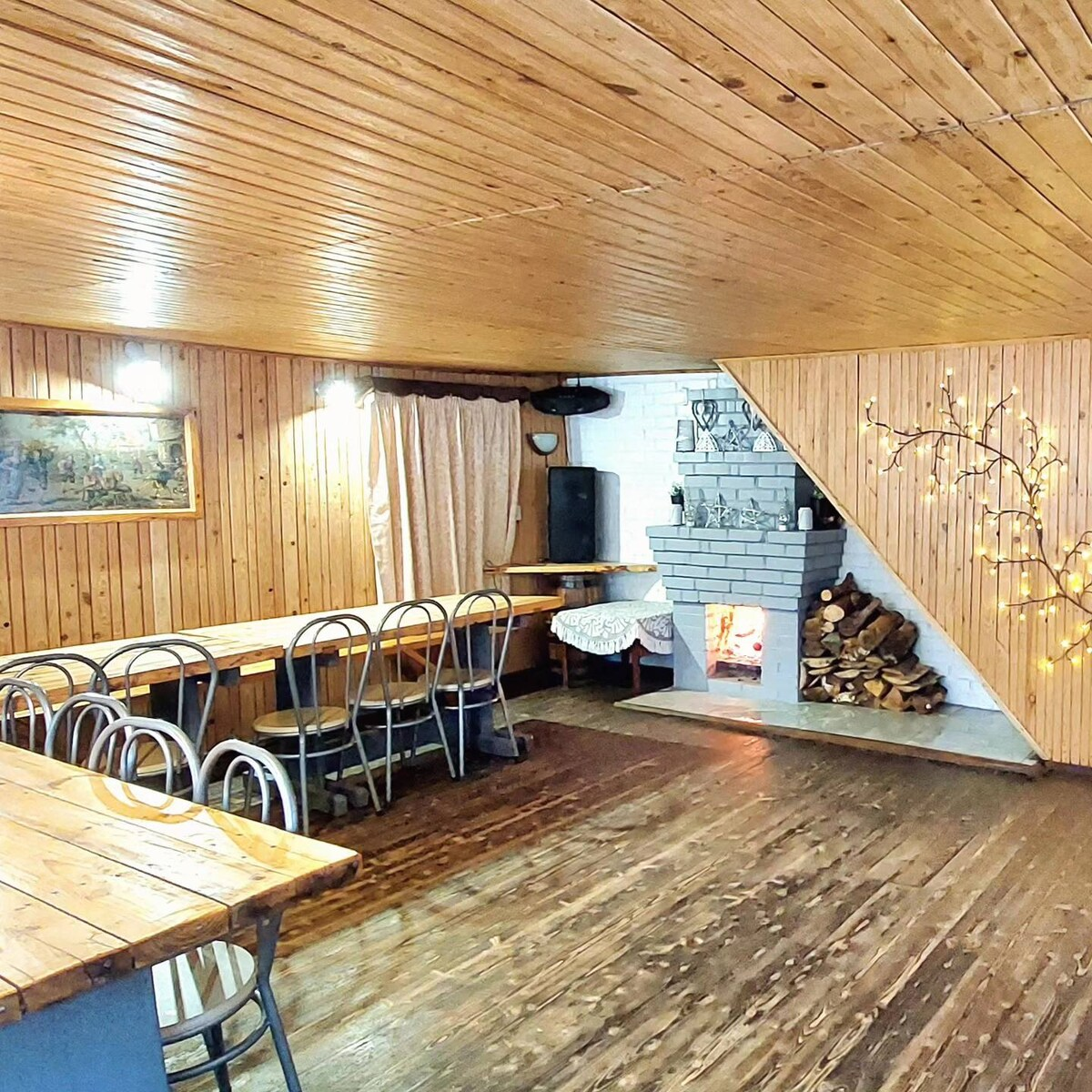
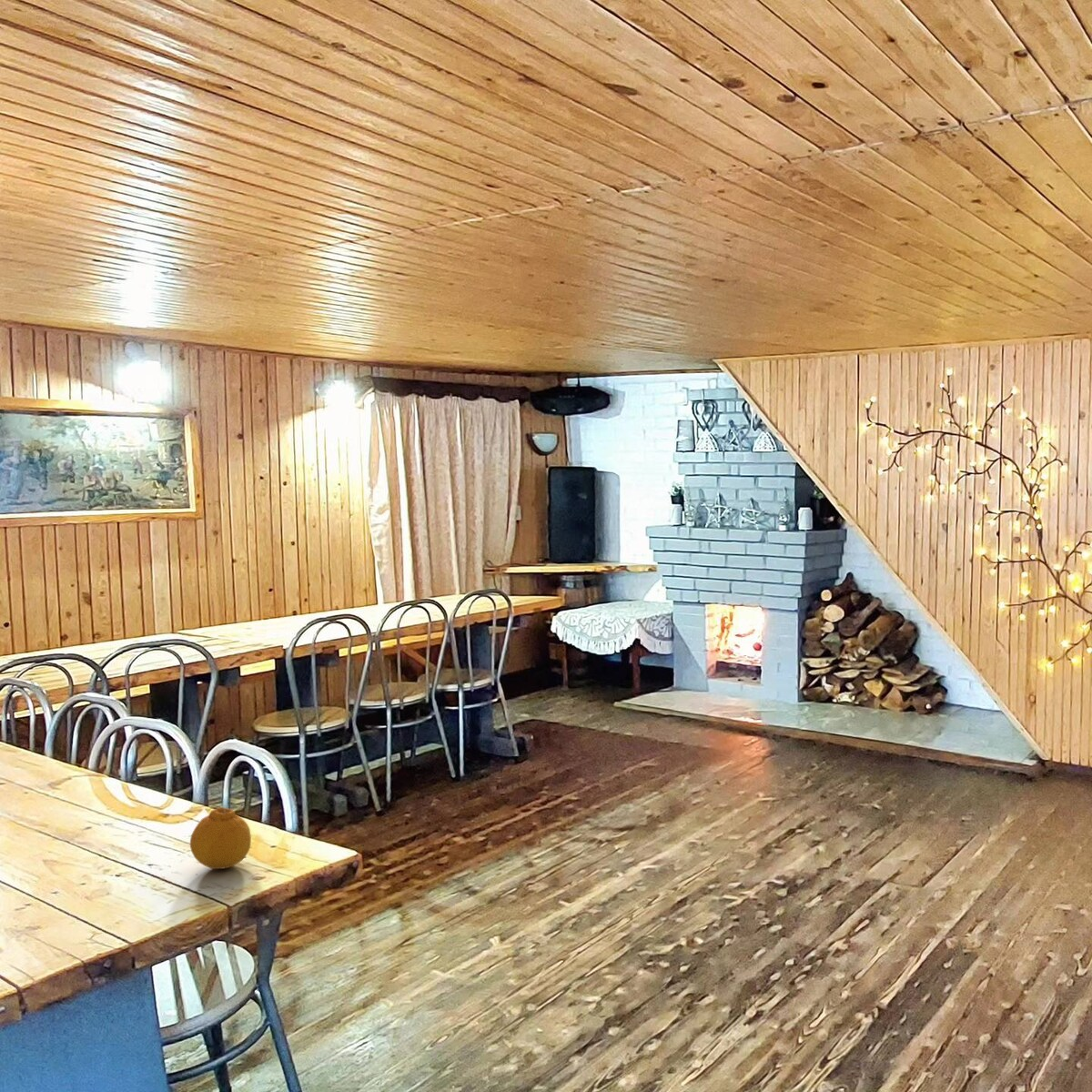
+ fruit (221, 837)
